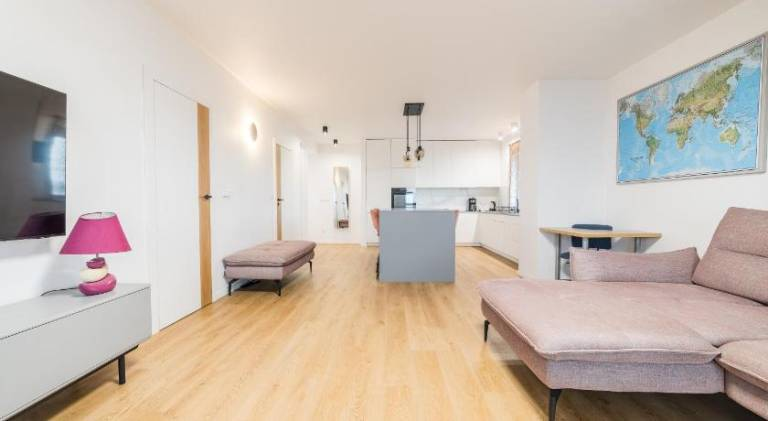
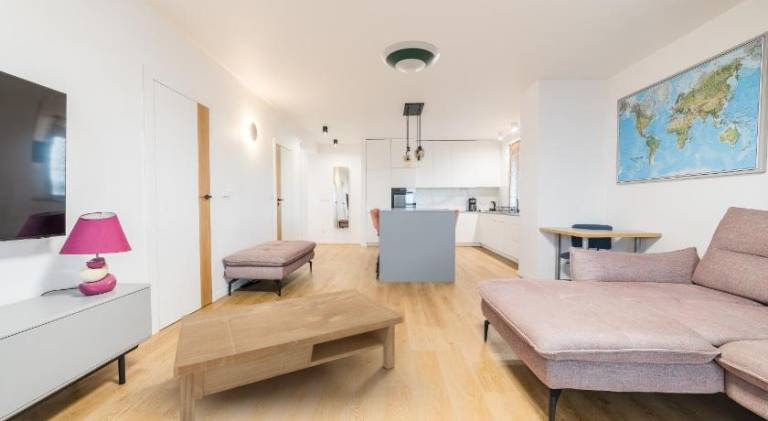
+ coffee table (293, 343)
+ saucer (410, 63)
